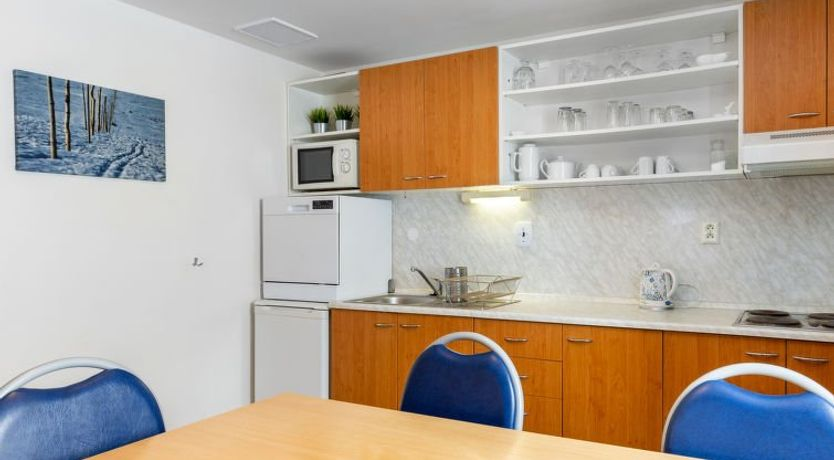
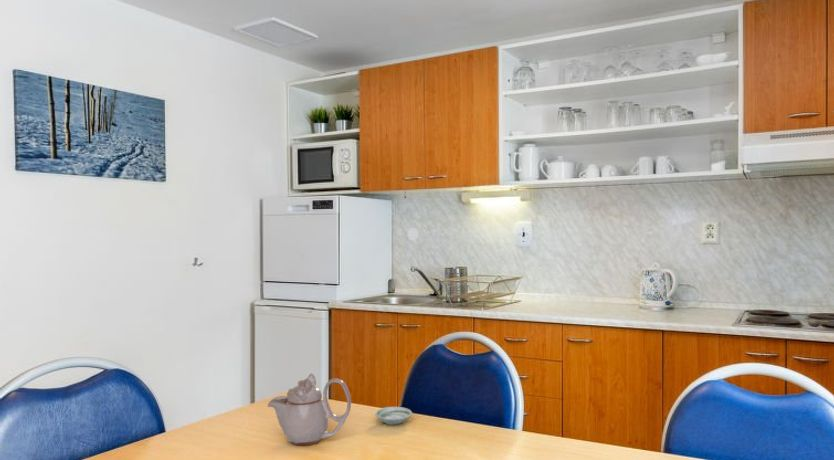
+ teapot (309, 408)
+ saucer (393, 416)
